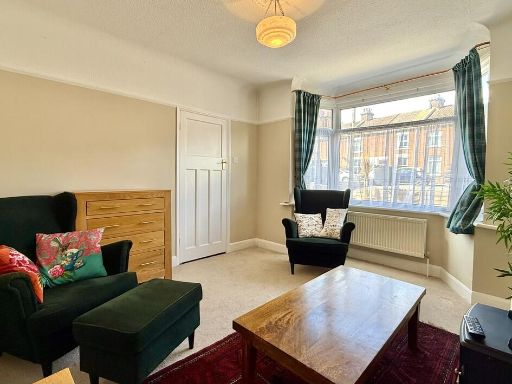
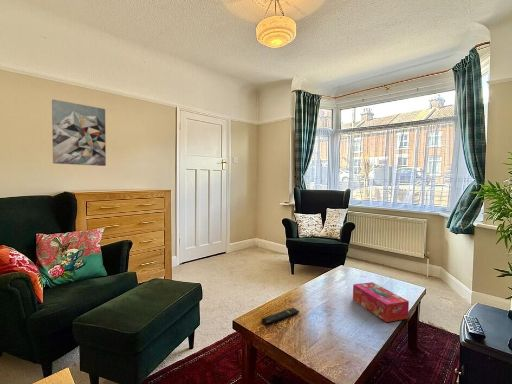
+ tissue box (378, 300)
+ remote control (280, 316)
+ wall art (80, 134)
